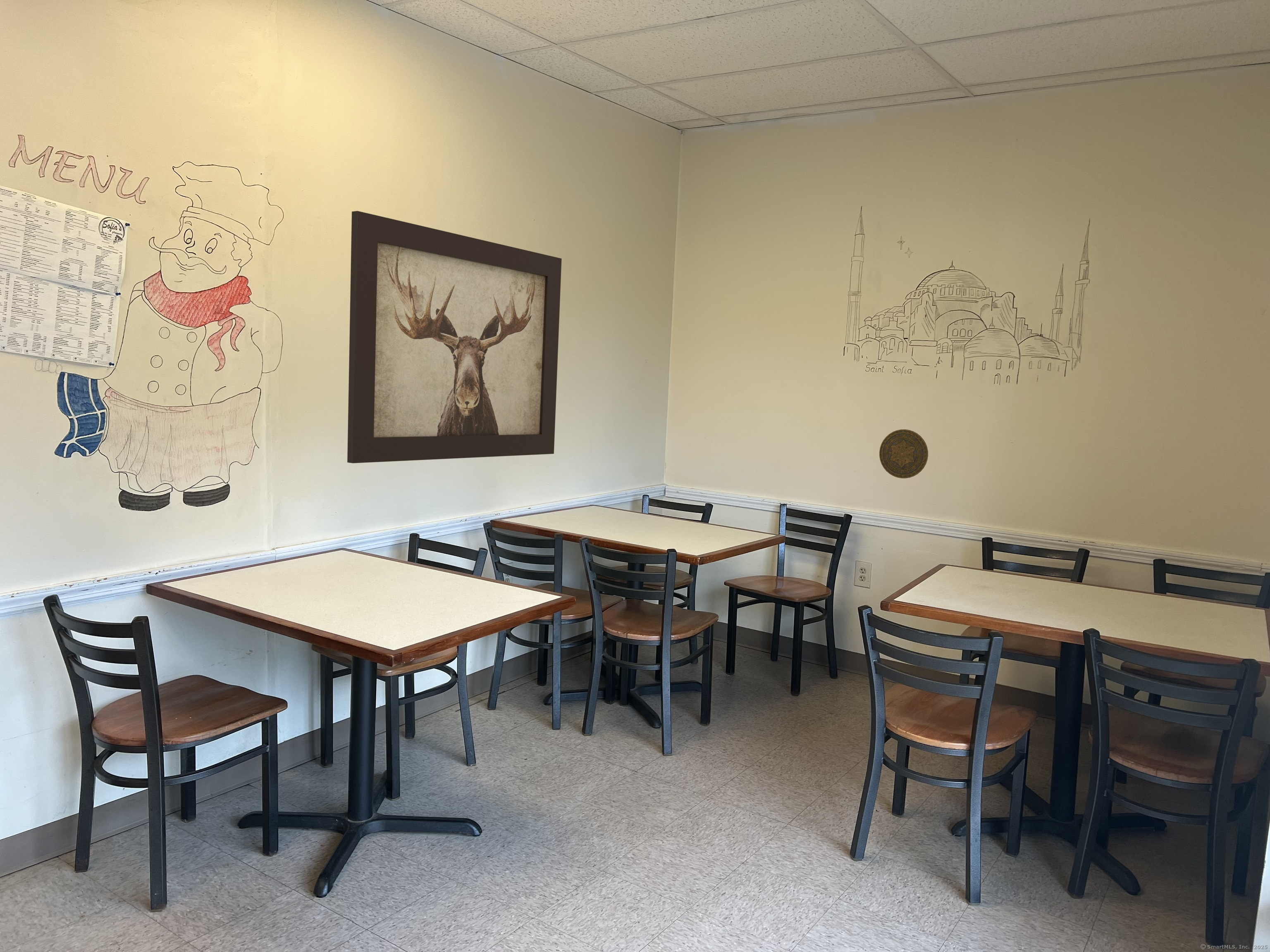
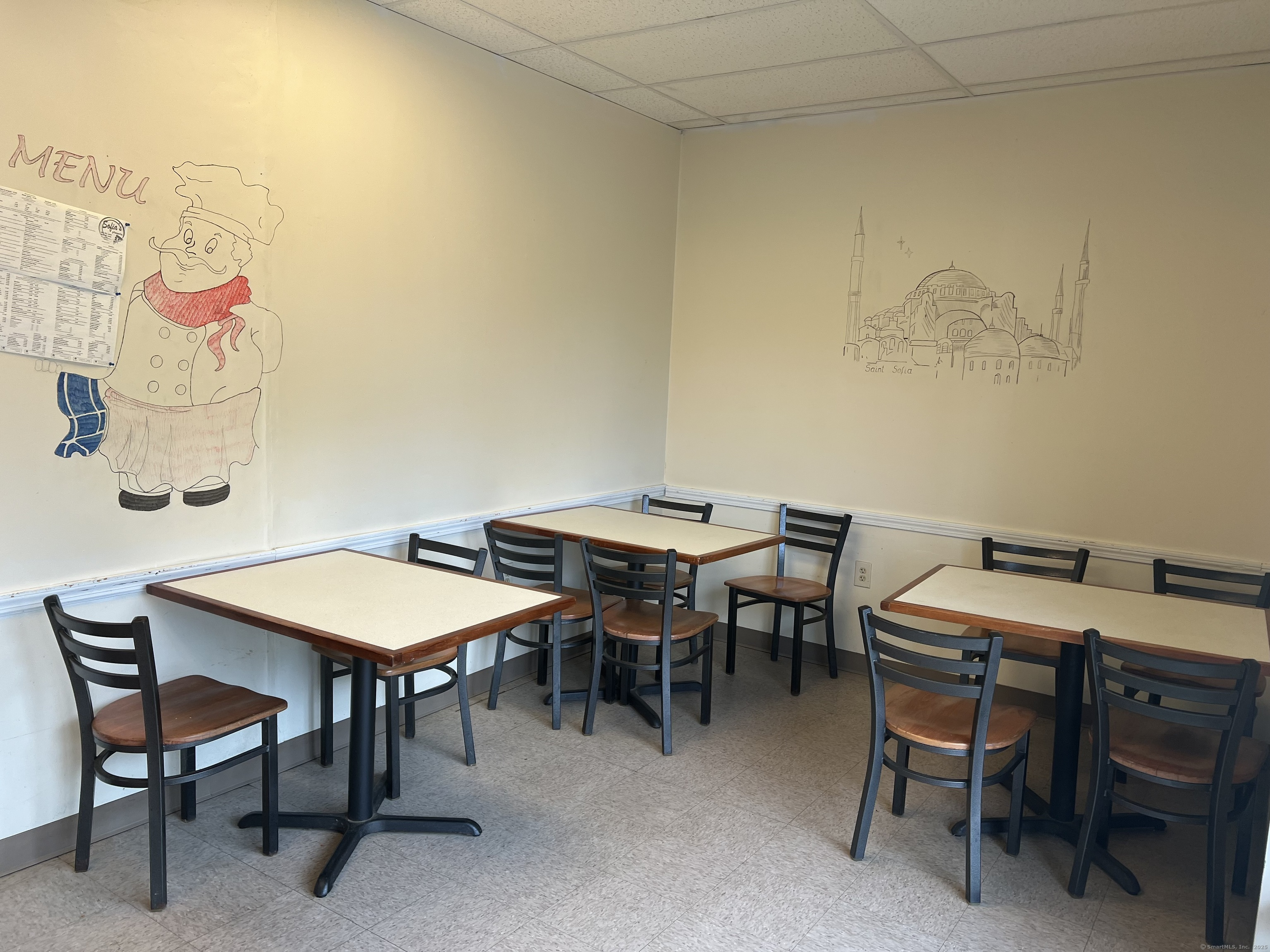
- wall art (466, 349)
- decorative plate (902, 454)
